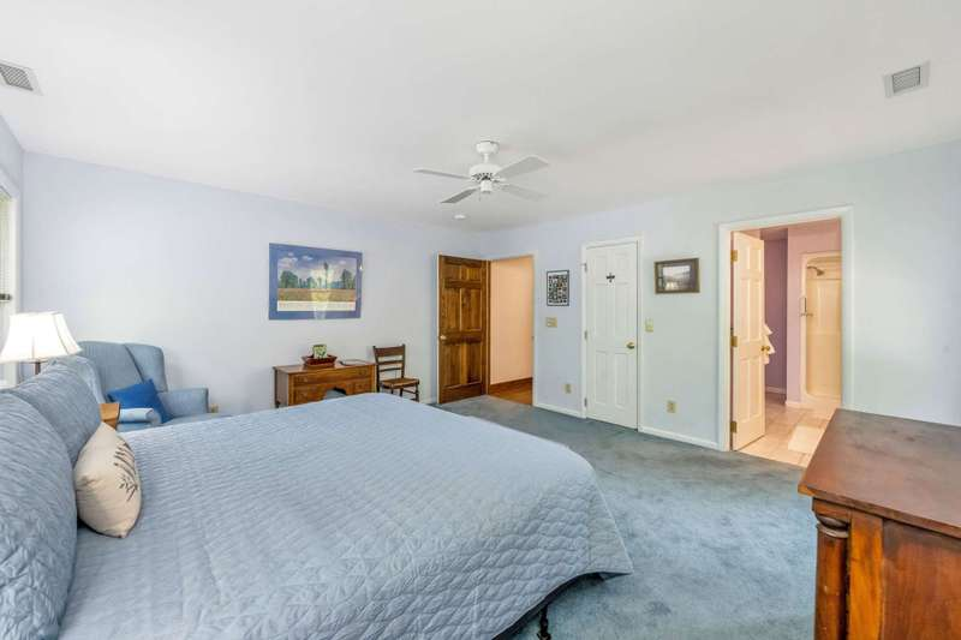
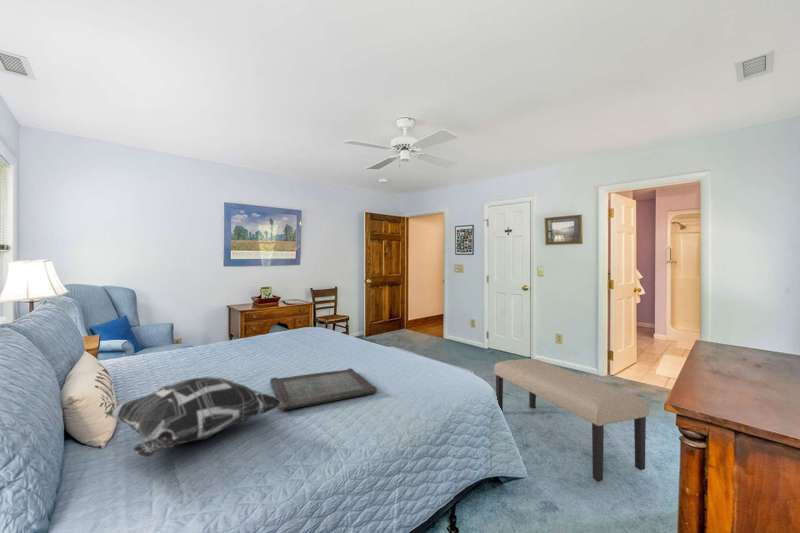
+ serving tray (321, 385)
+ bench (558, 405)
+ decorative pillow (194, 409)
